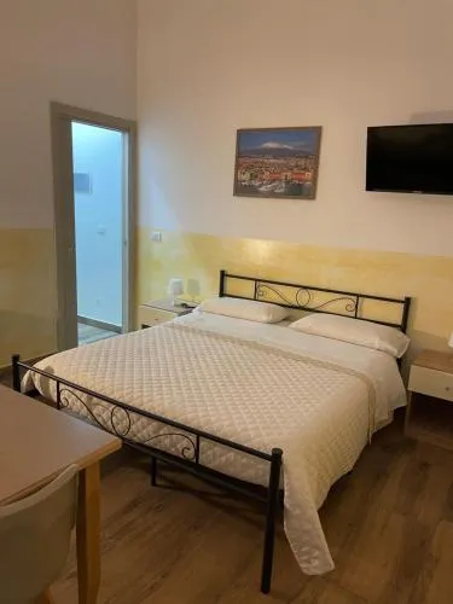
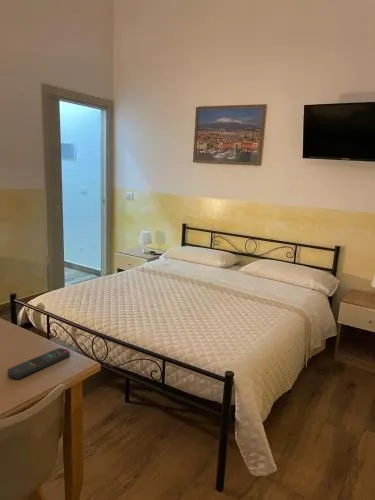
+ remote control (40, 362)
